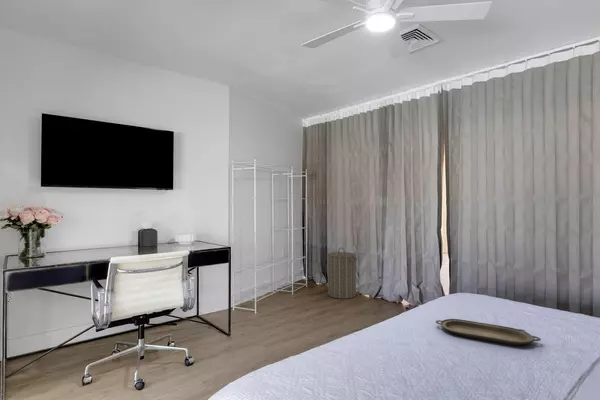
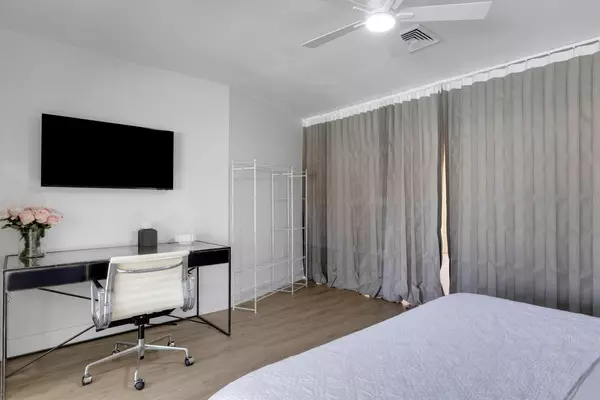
- serving tray (484, 332)
- laundry hamper (341, 271)
